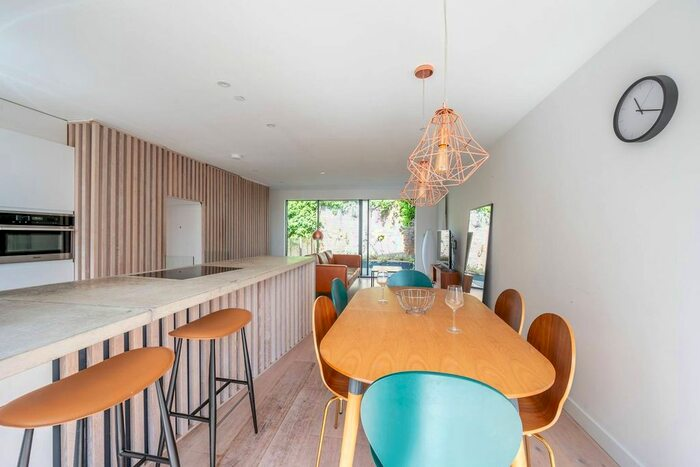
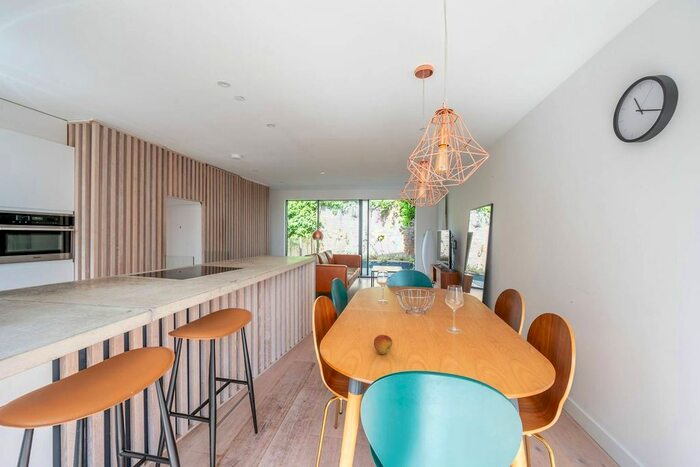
+ fruit (382, 344)
